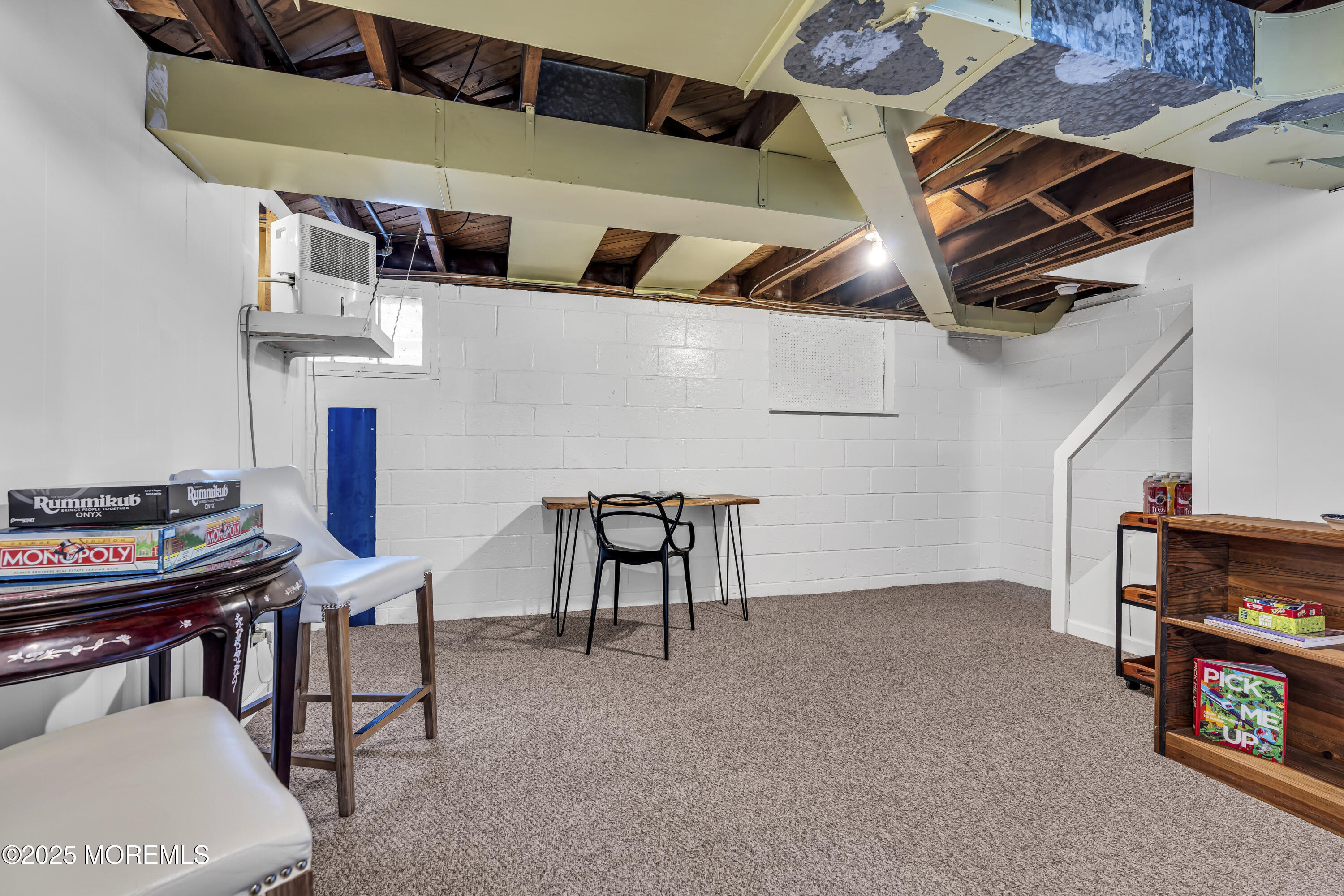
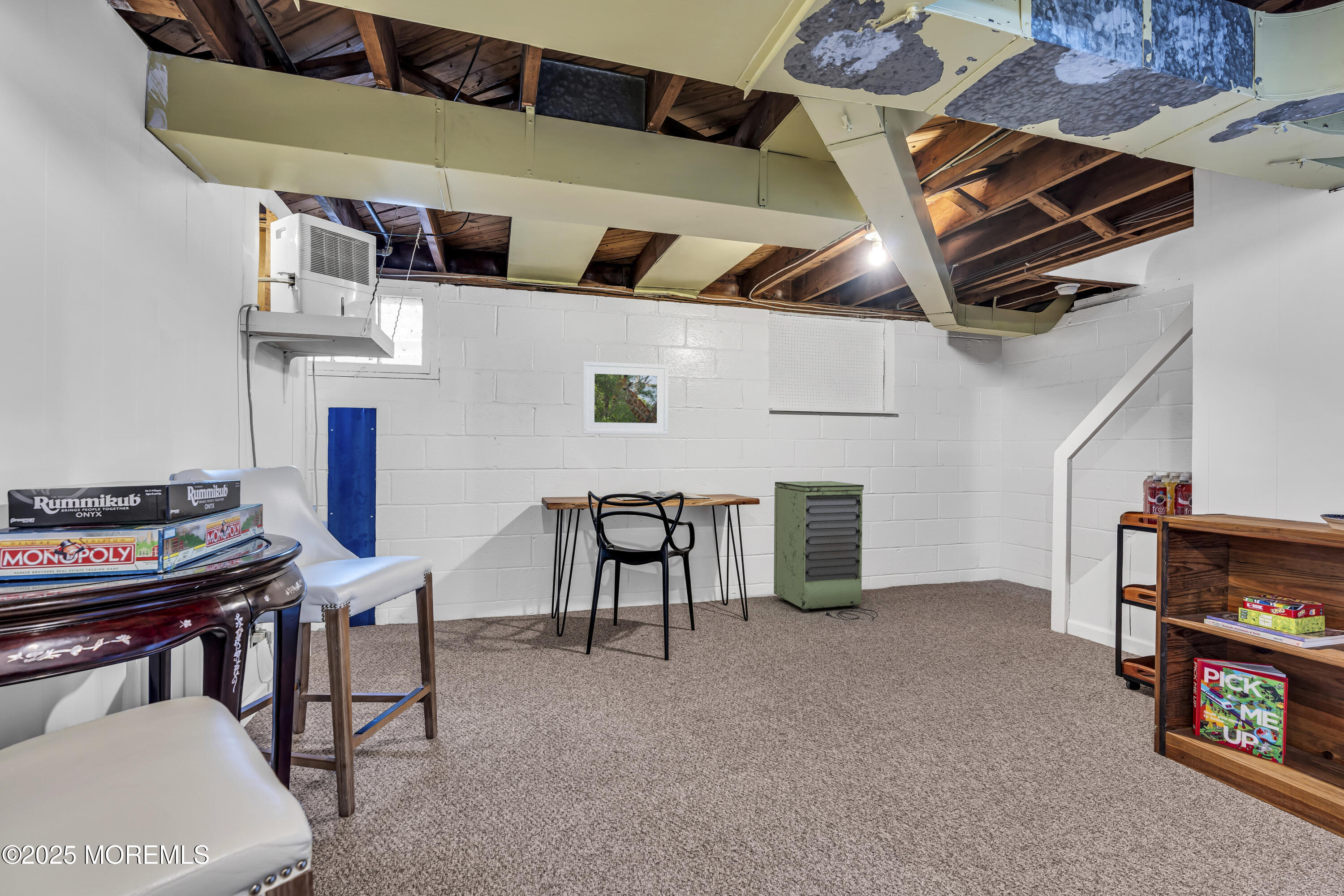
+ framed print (626, 399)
+ storage cabinet (830, 547)
